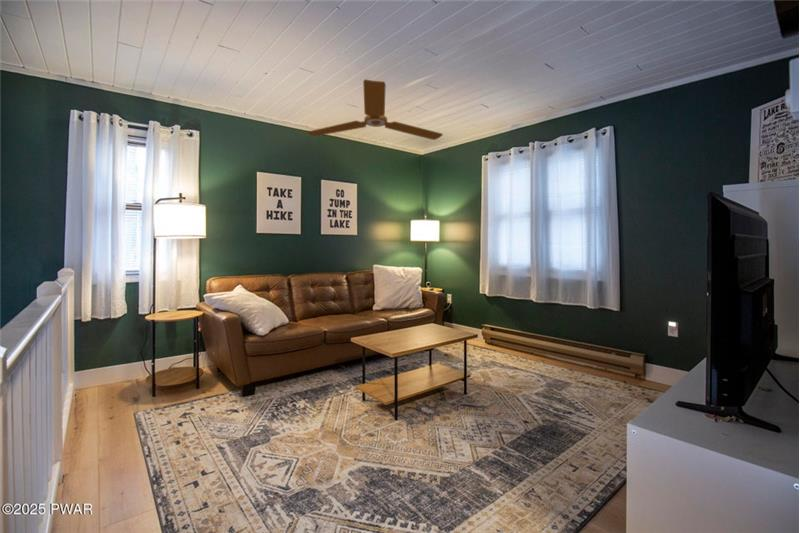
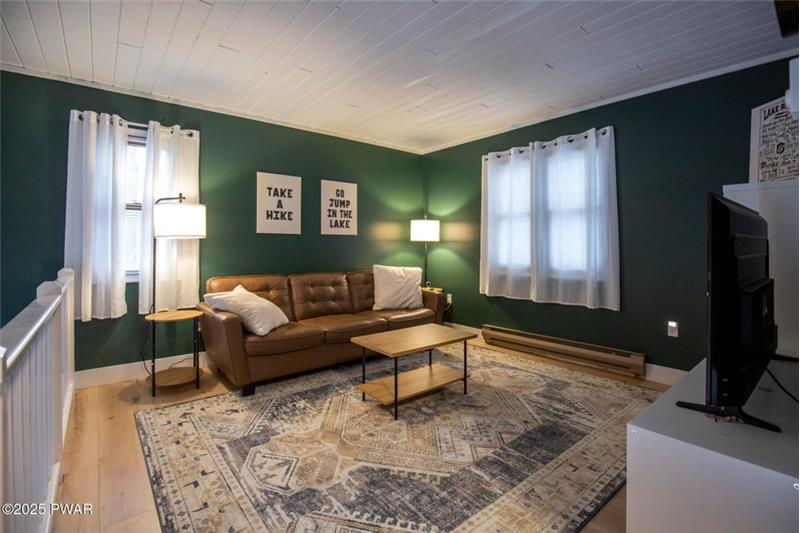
- ceiling fan (375, 96)
